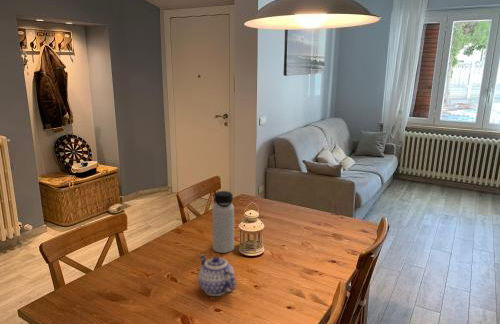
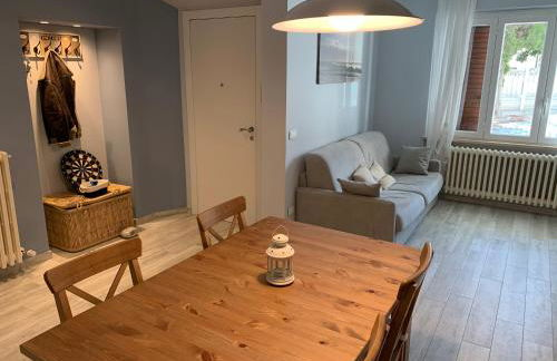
- teapot (216, 273)
- water bottle (223, 221)
